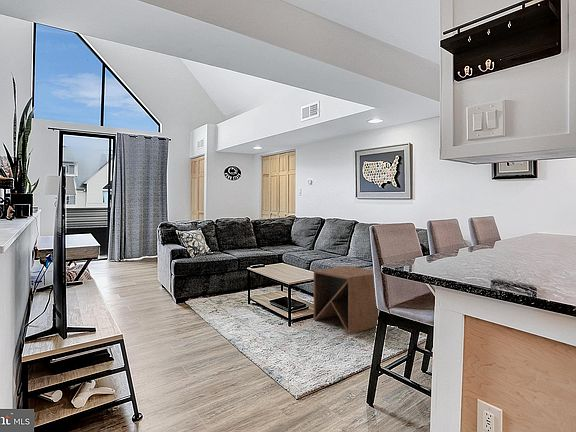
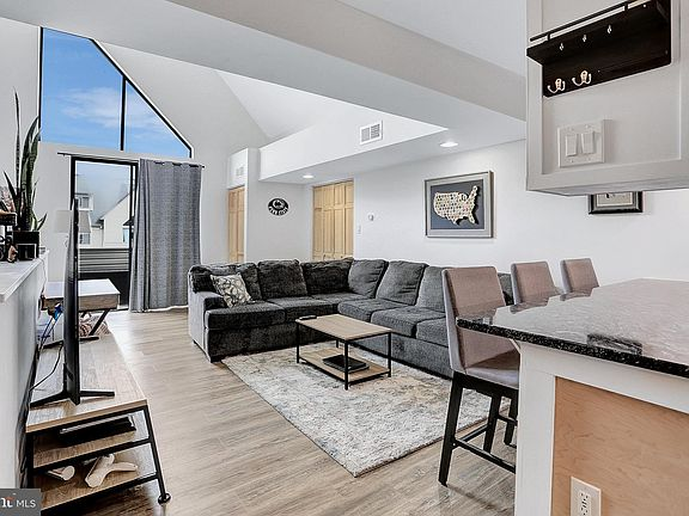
- side table (349, 296)
